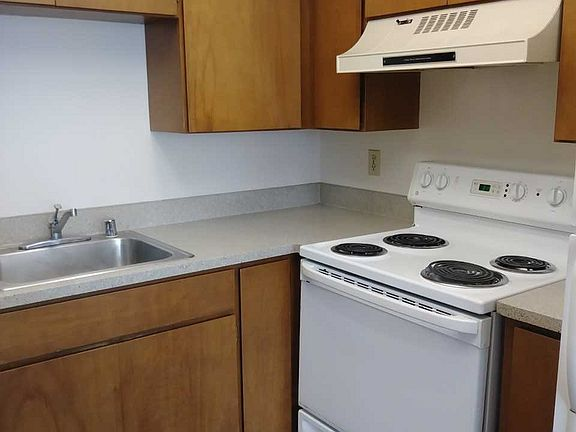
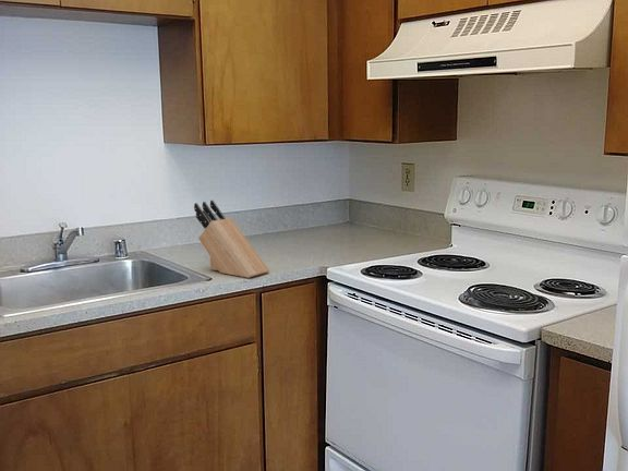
+ knife block (228, 237)
